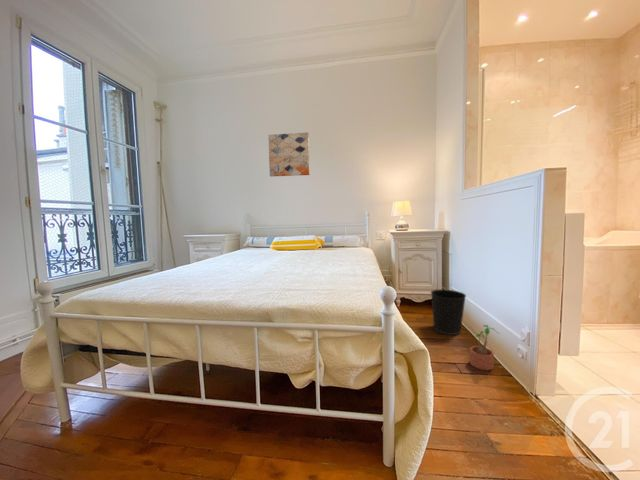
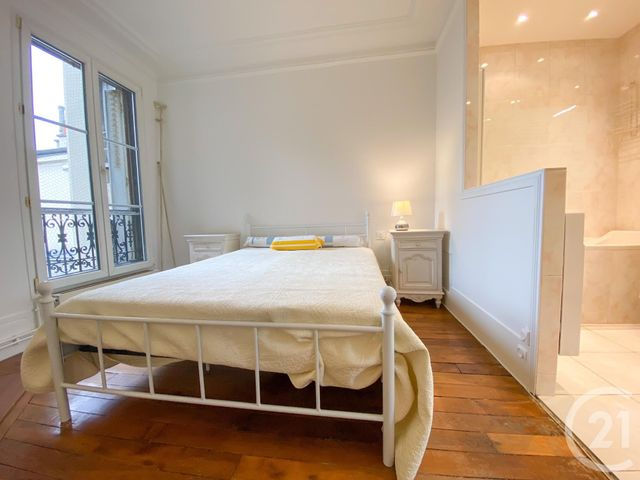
- wall art (289, 155)
- wastebasket (447, 311)
- potted plant (485, 345)
